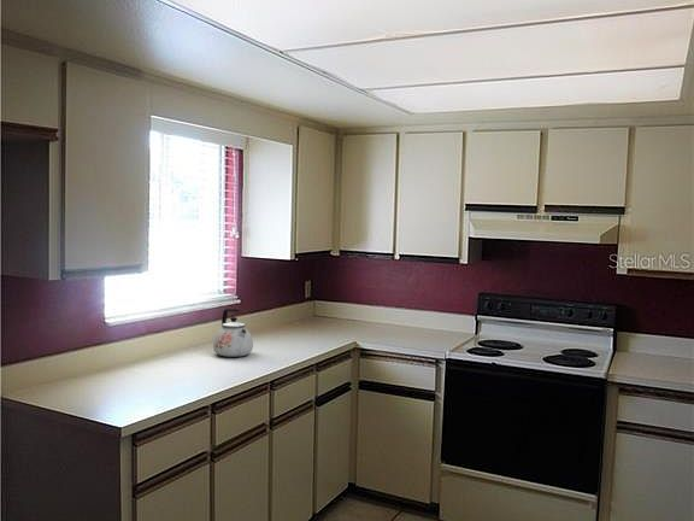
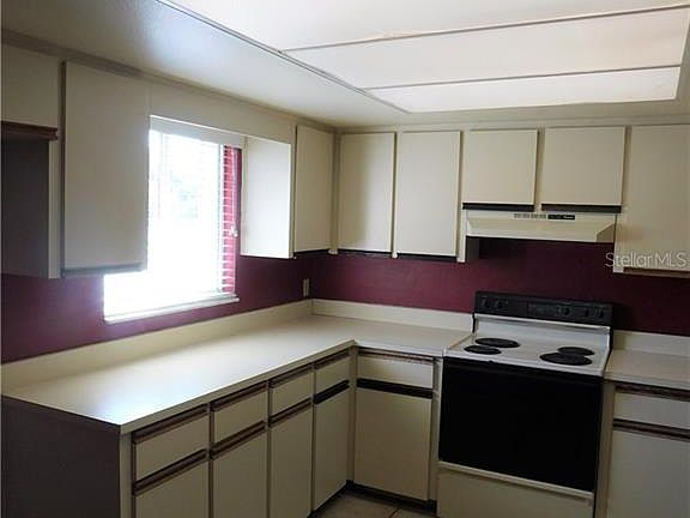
- kettle (234, 332)
